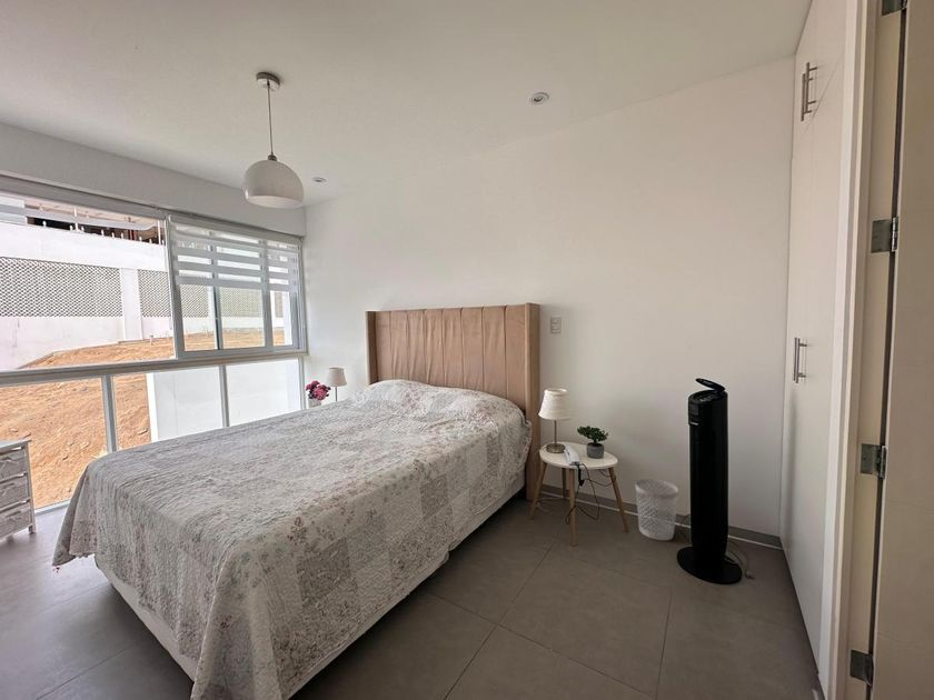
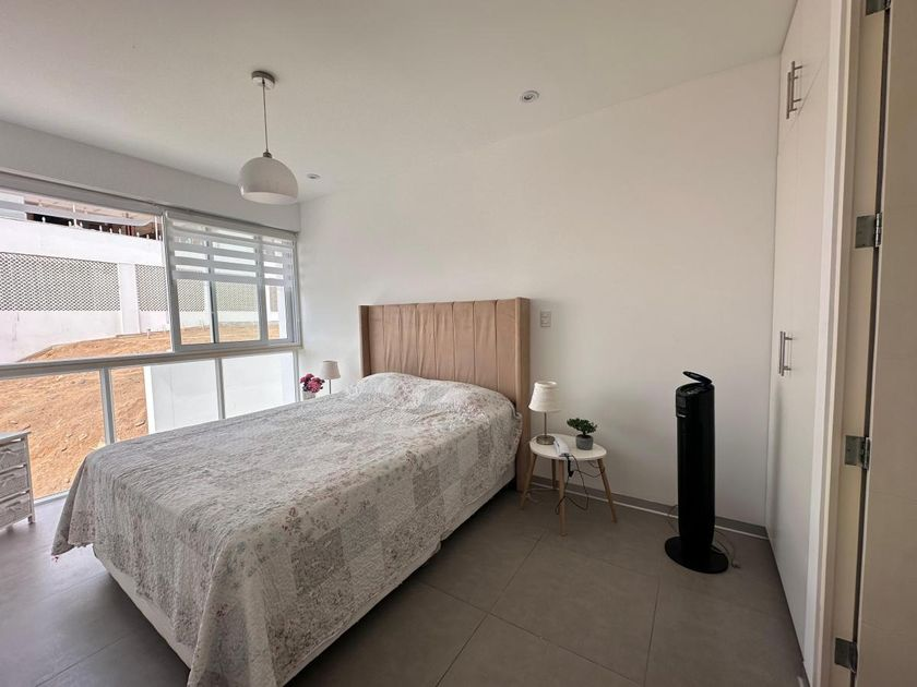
- wastebasket (656, 509)
